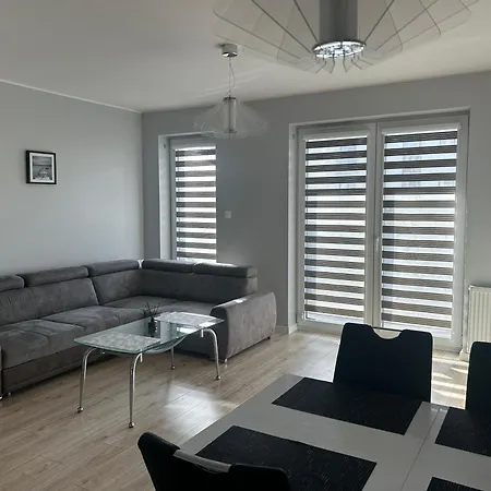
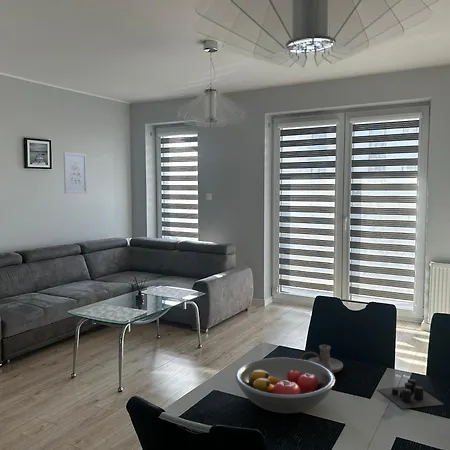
+ candle holder (320, 358)
+ fruit bowl (284, 385)
+ wall art (75, 173)
+ candle (409, 391)
